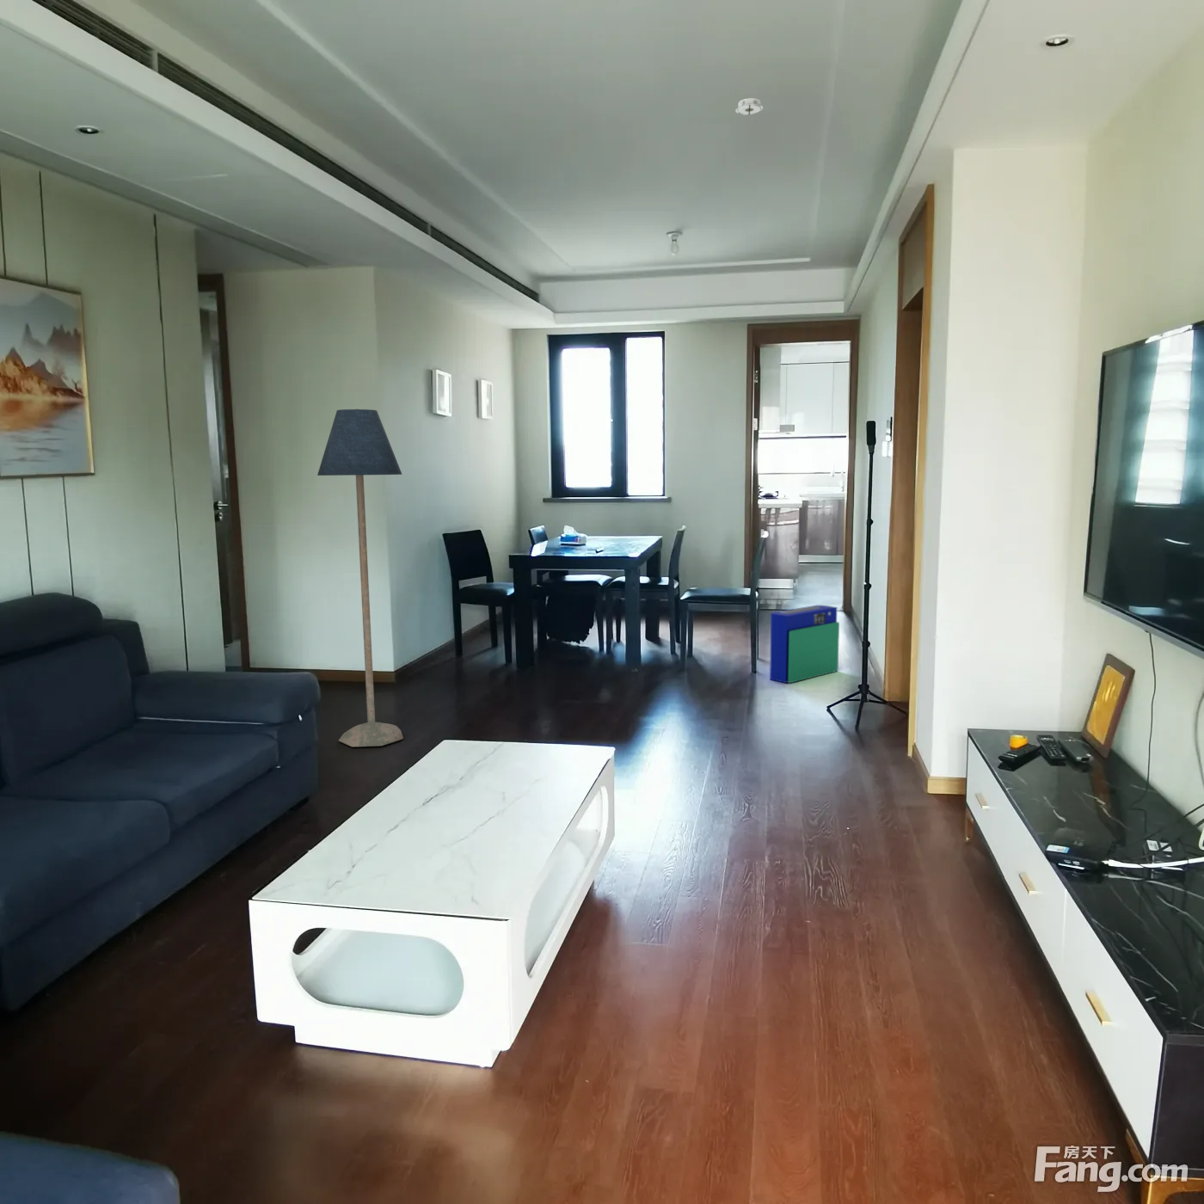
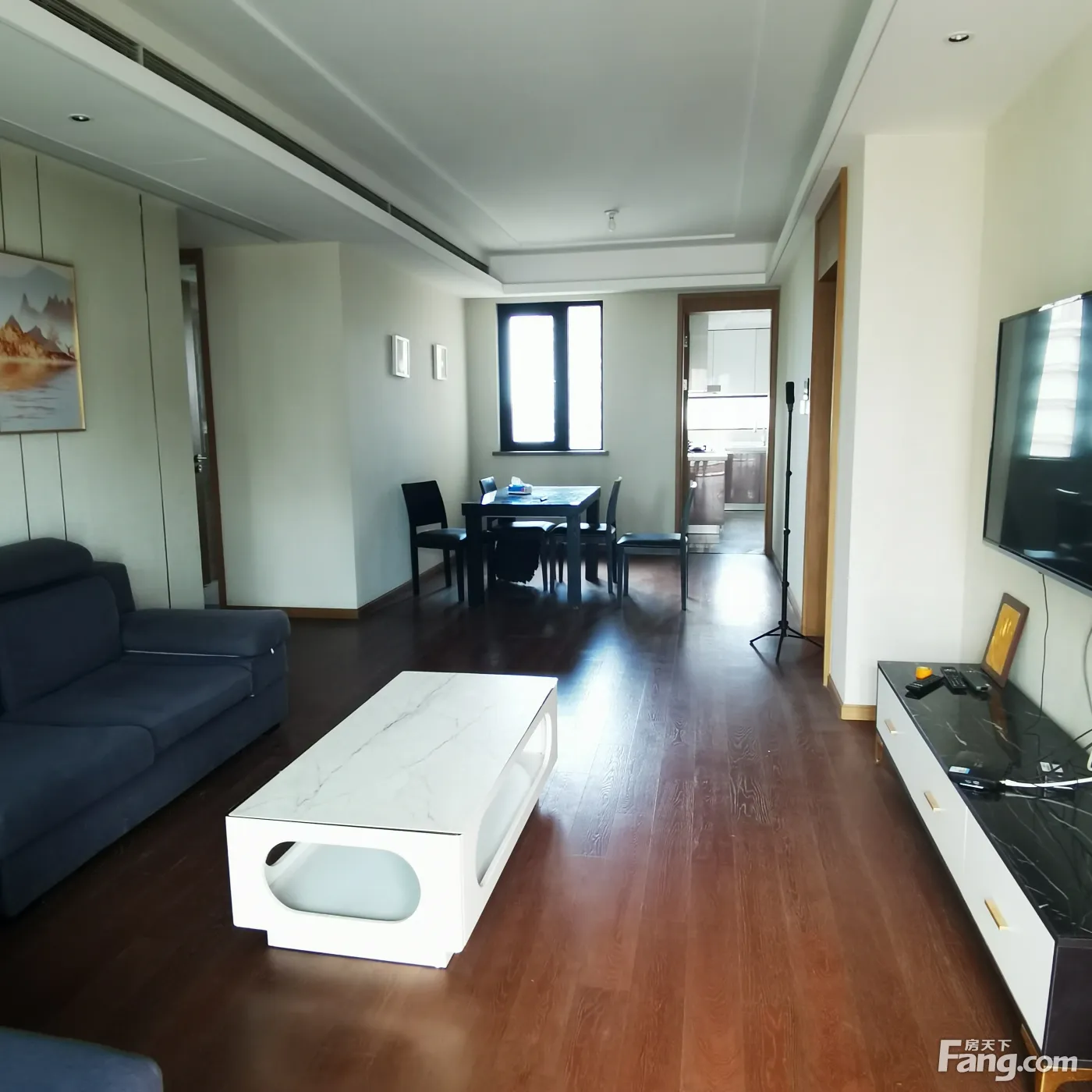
- air purifier (804, 643)
- floor lamp (365, 578)
- smoke detector (749, 107)
